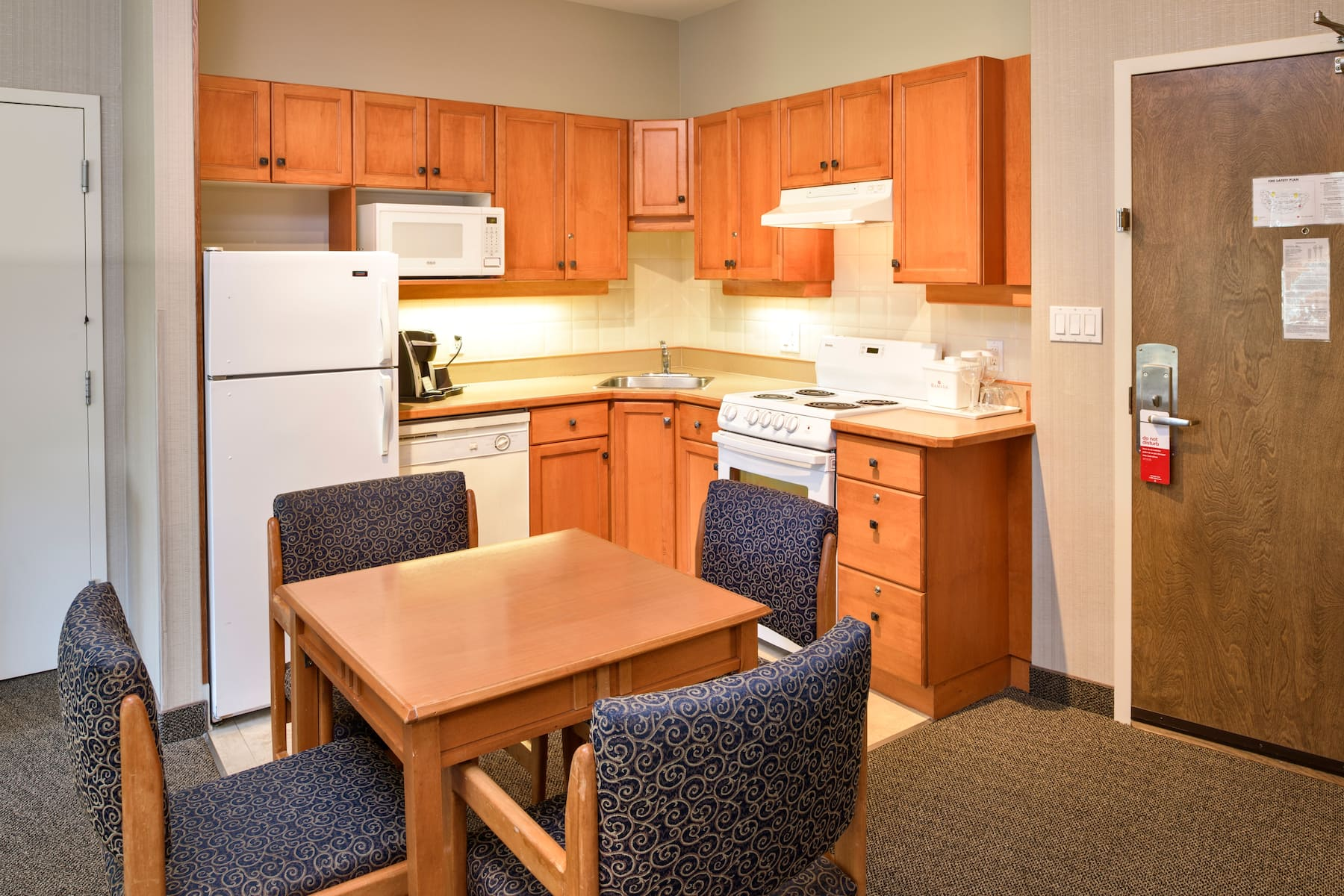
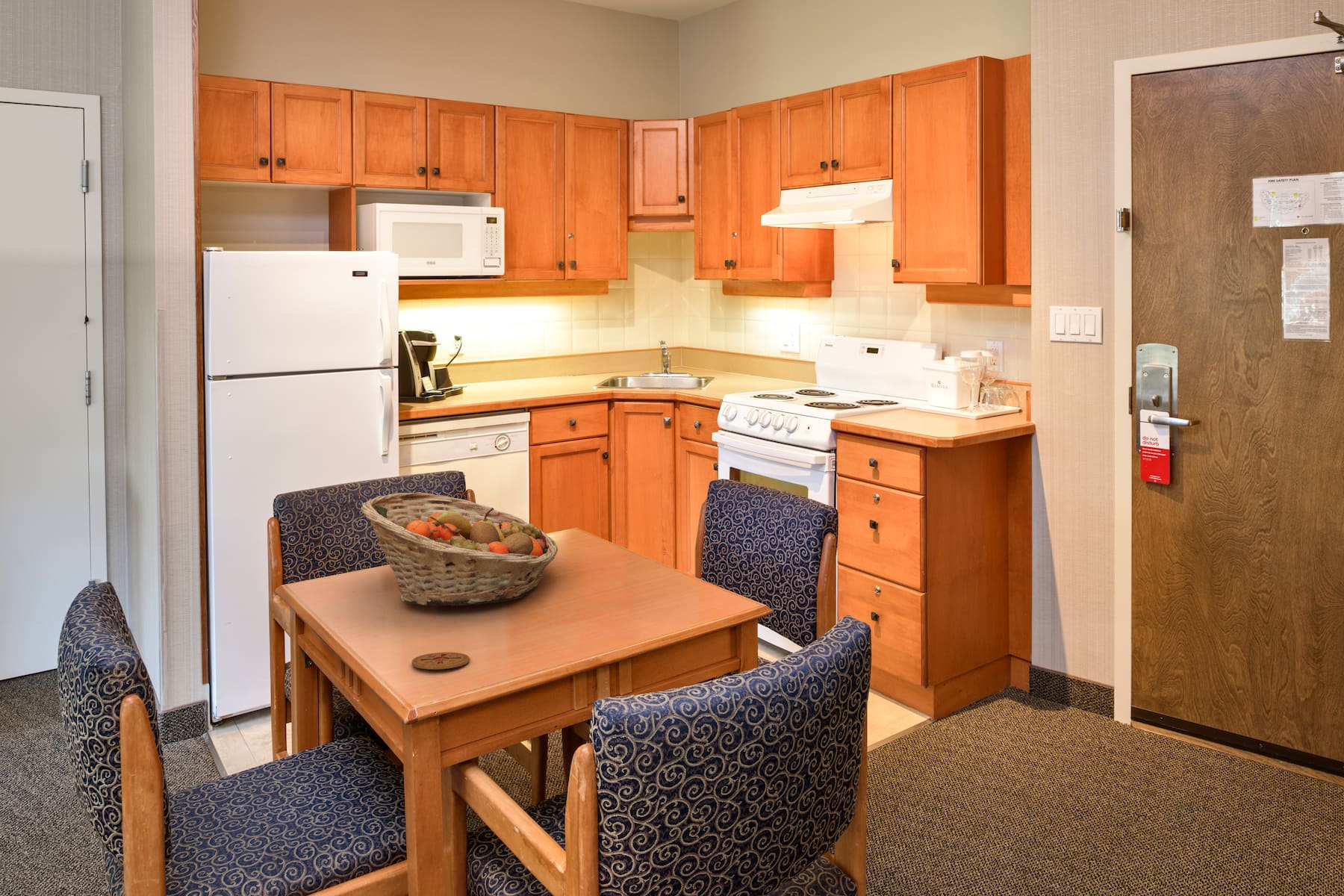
+ coaster (441, 660)
+ fruit basket (462, 544)
